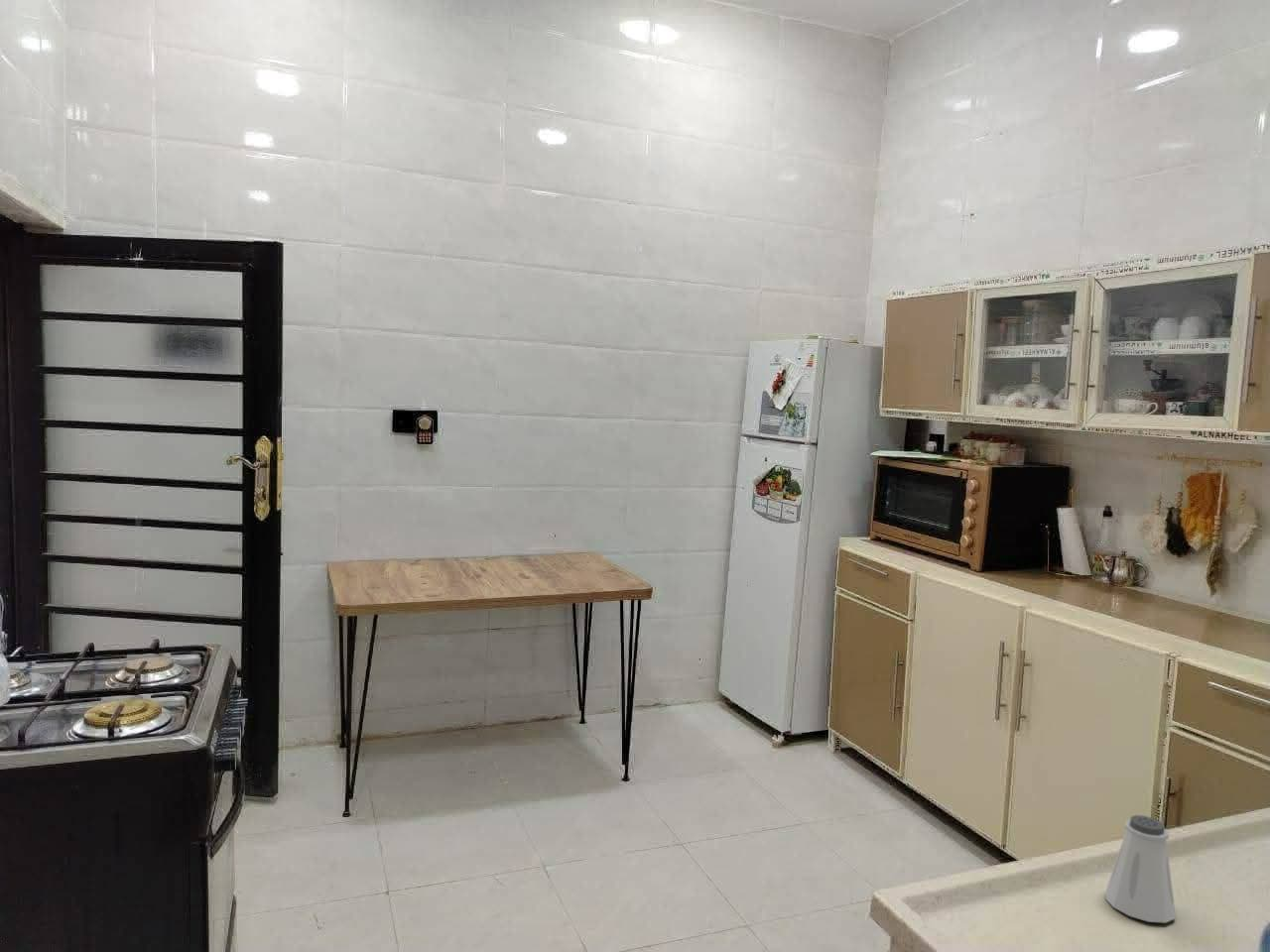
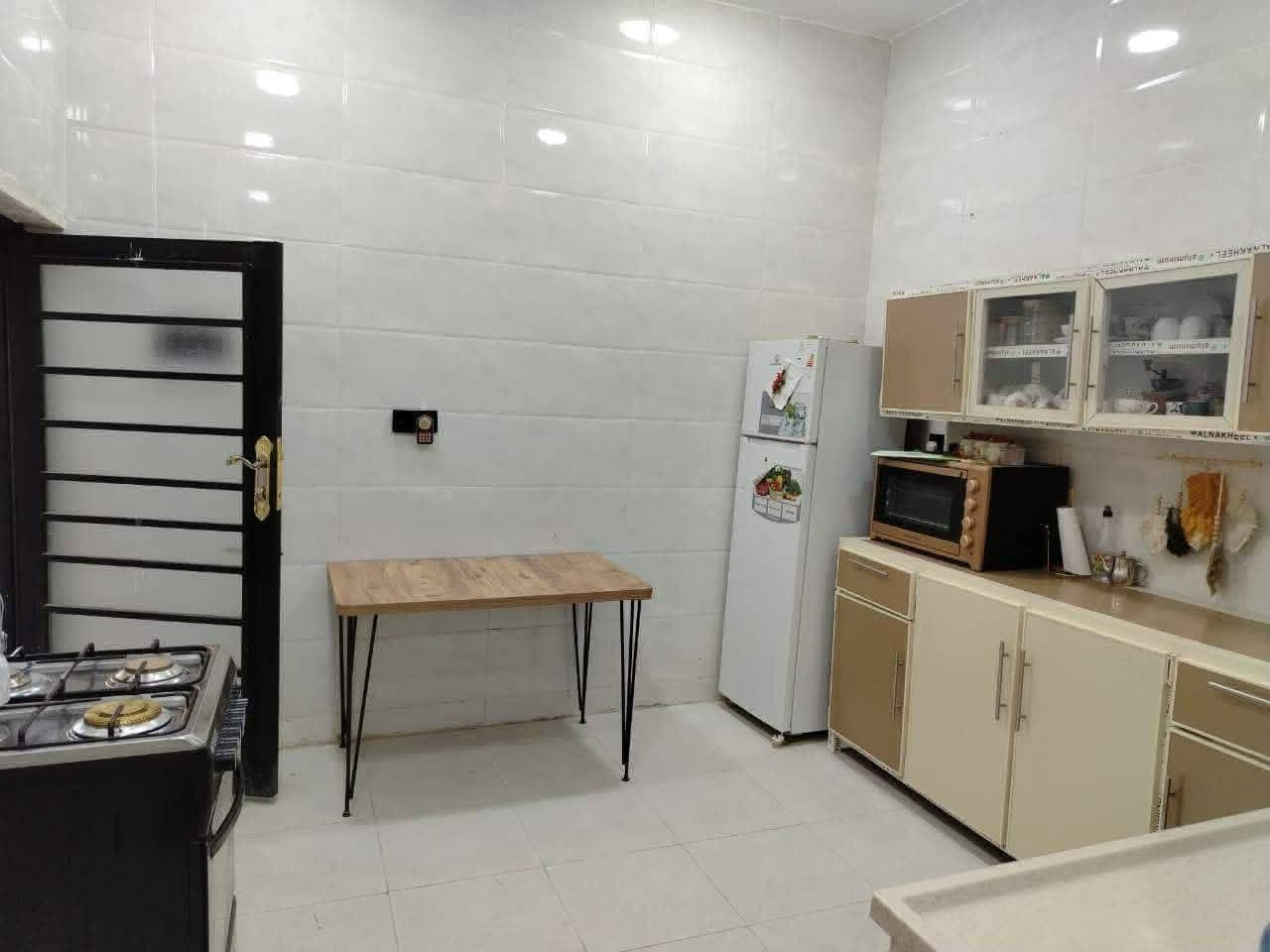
- saltshaker (1143, 863)
